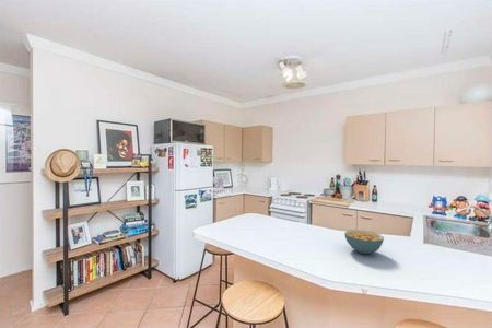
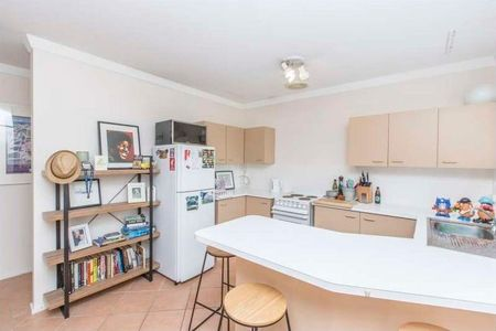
- cereal bowl (363, 243)
